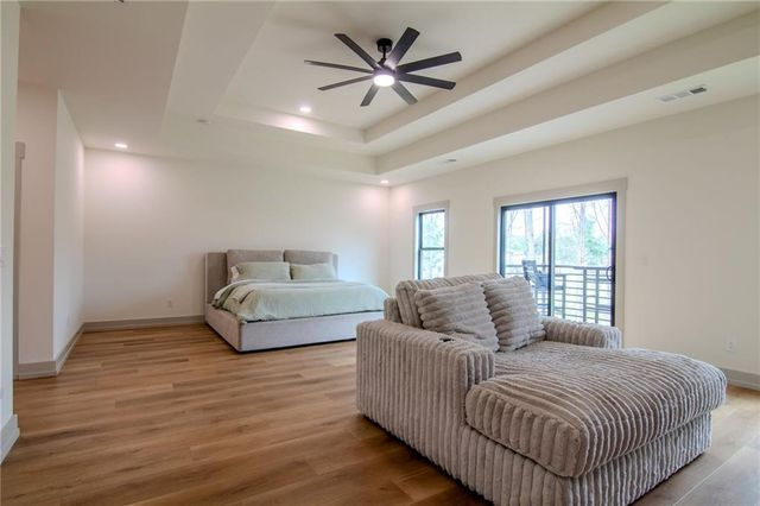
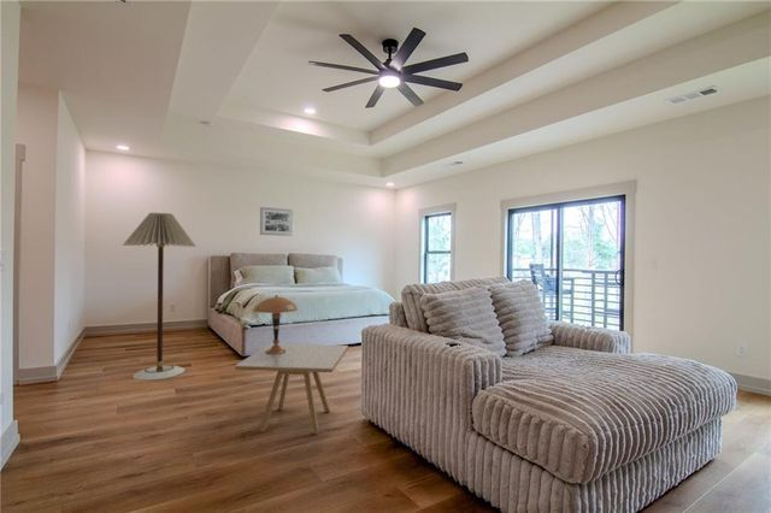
+ table lamp (276, 323)
+ side table (305, 384)
+ floor lamp (160, 293)
+ wall art (276, 222)
